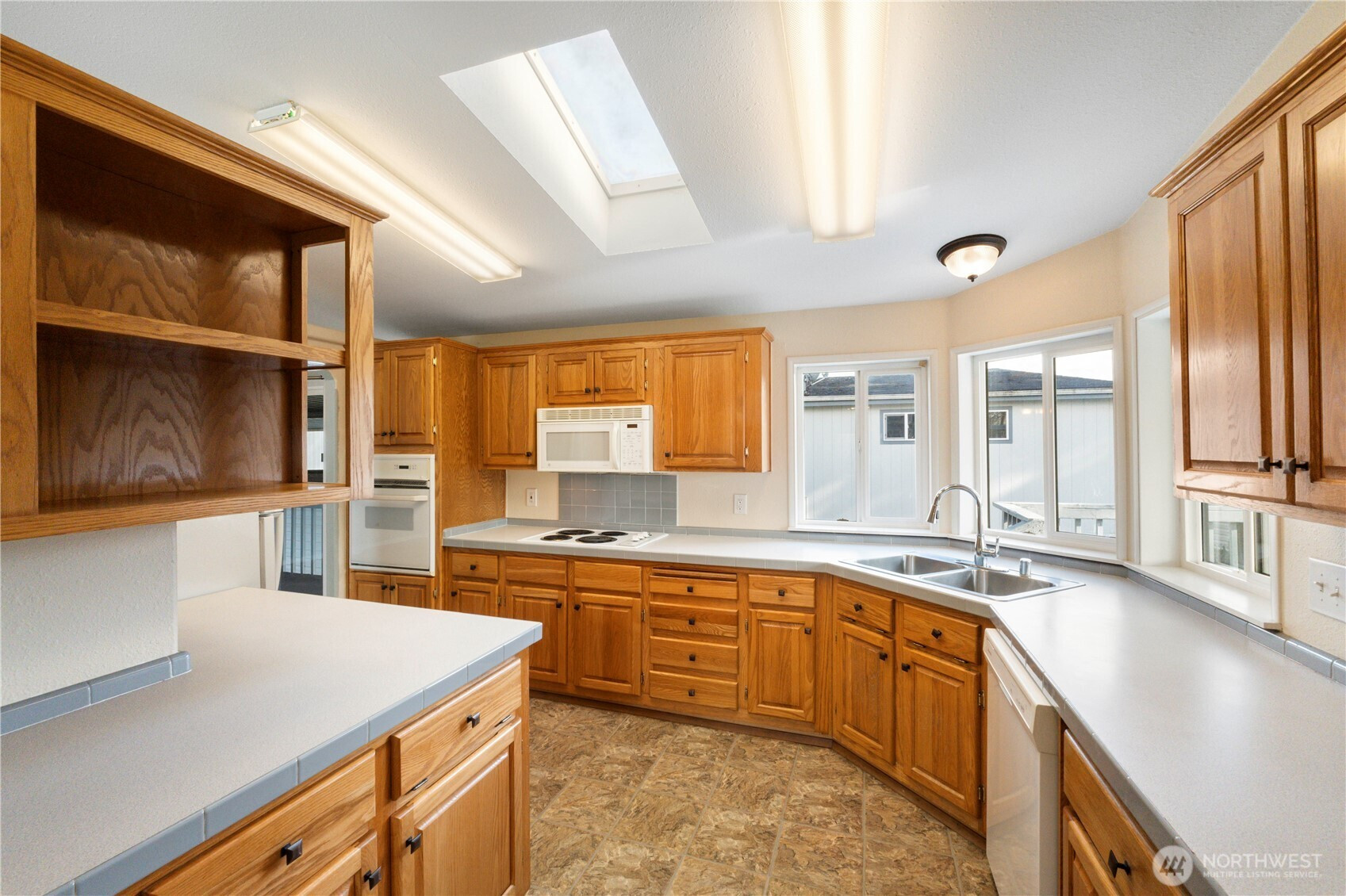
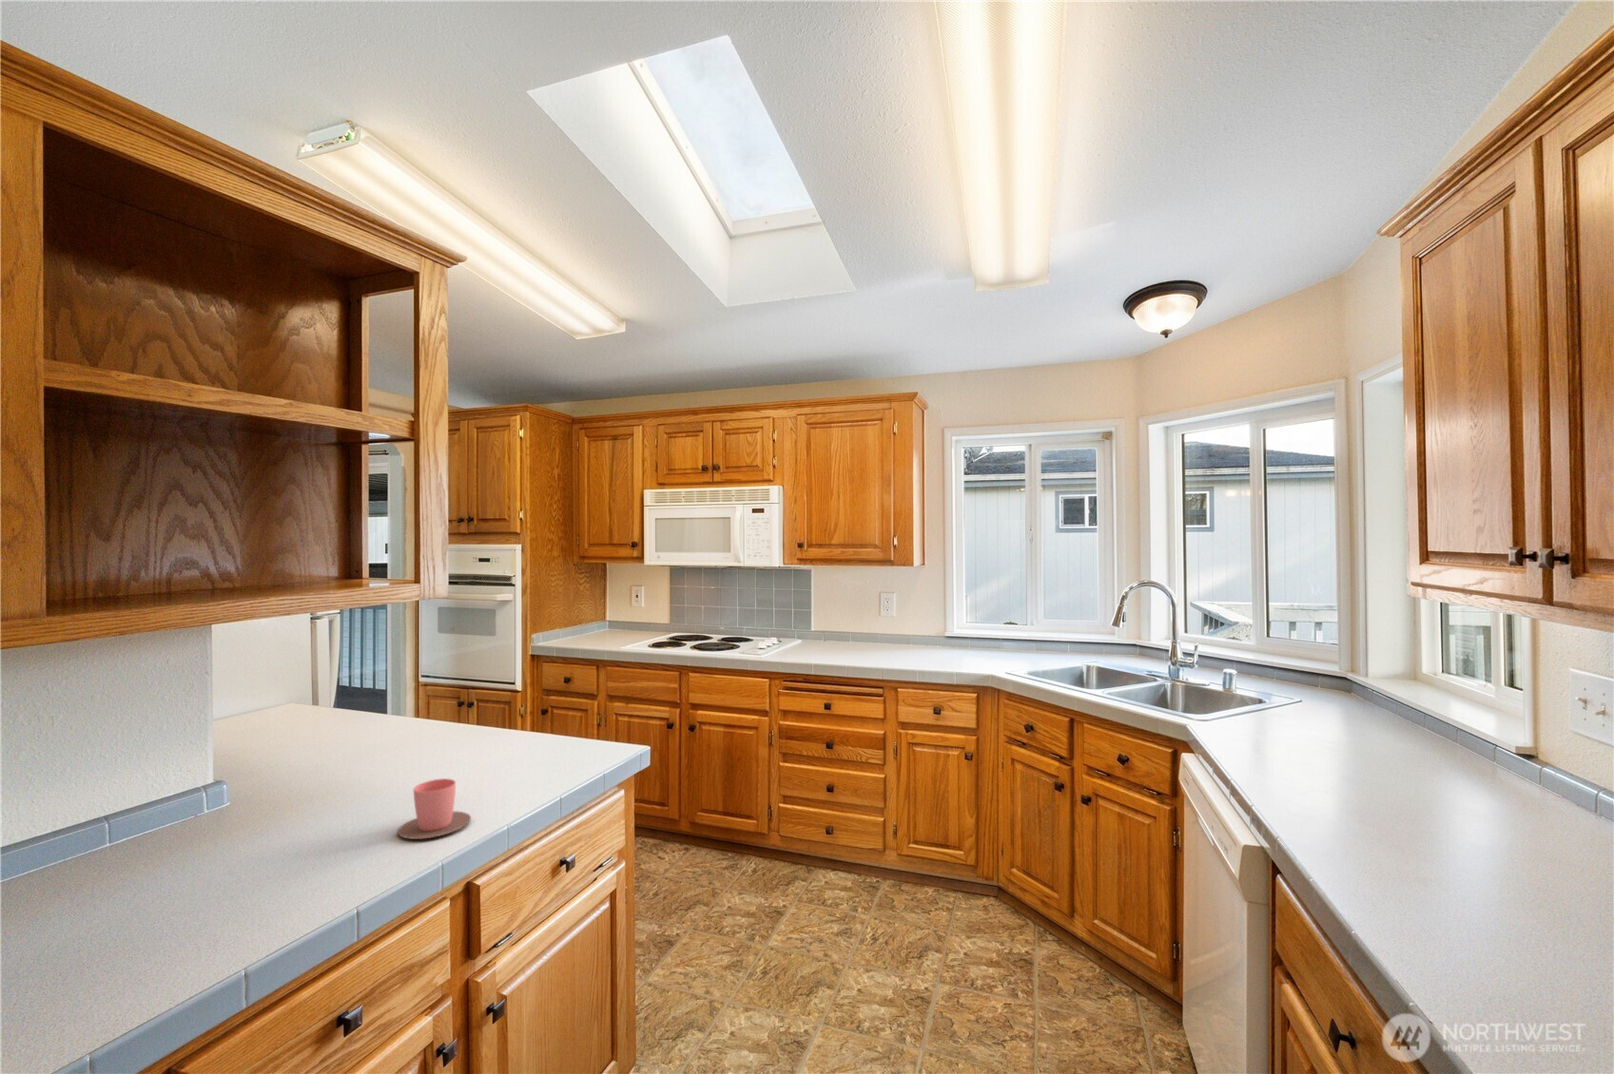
+ cup (434, 805)
